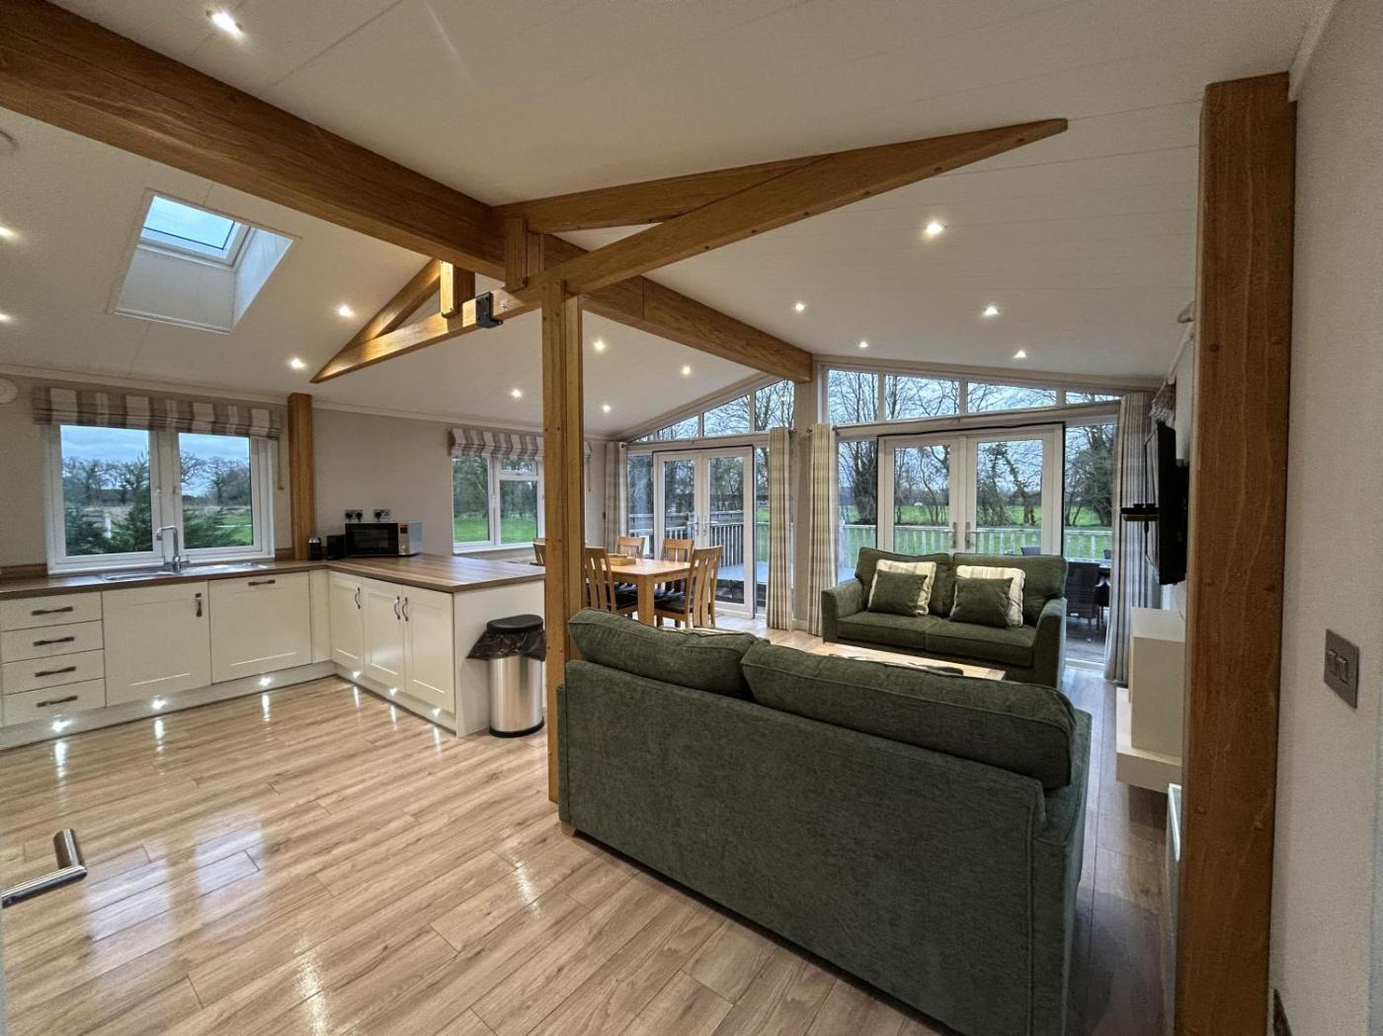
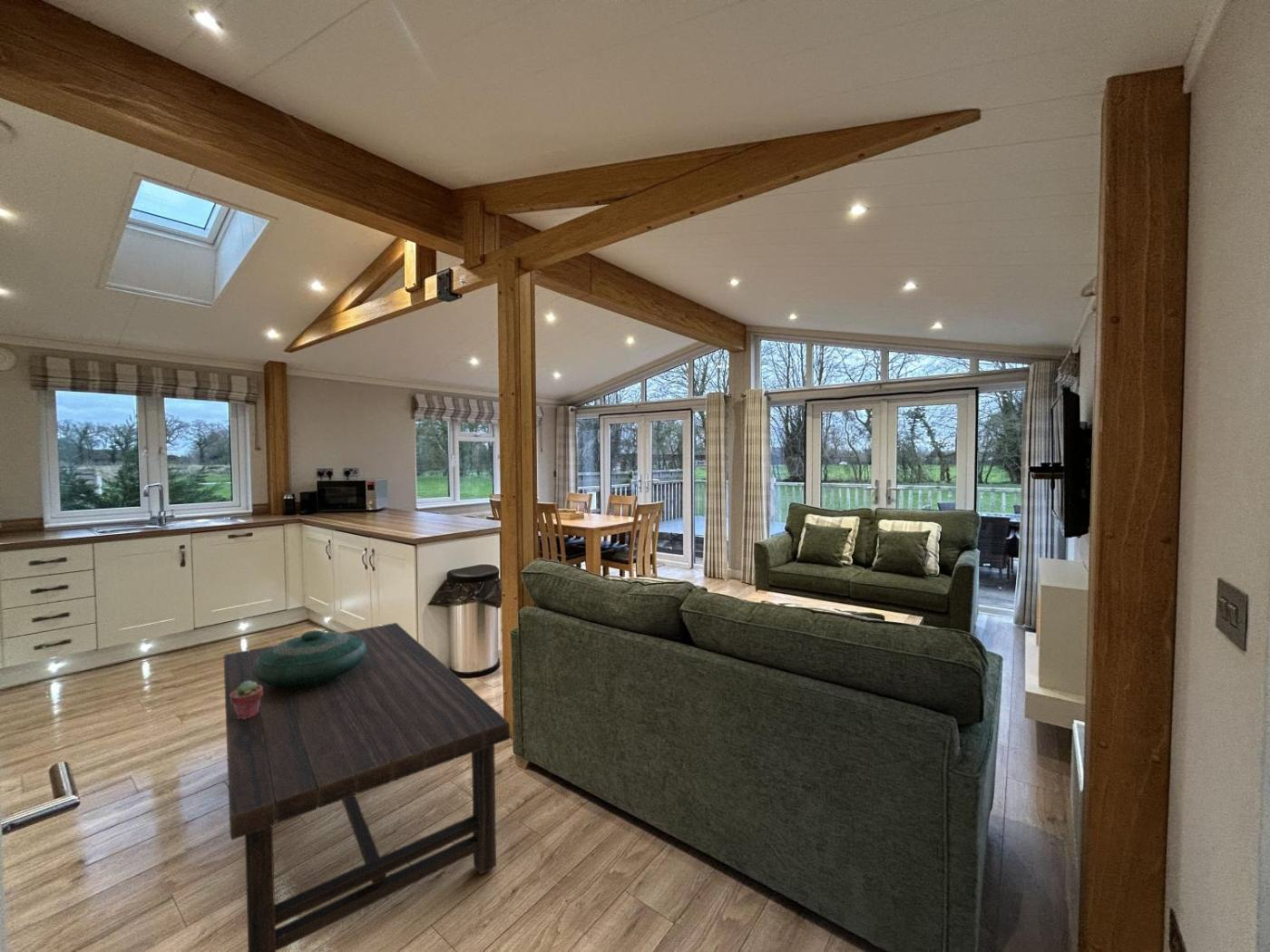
+ decorative bowl (312, 653)
+ coffee table (346, 746)
+ potted succulent (247, 697)
